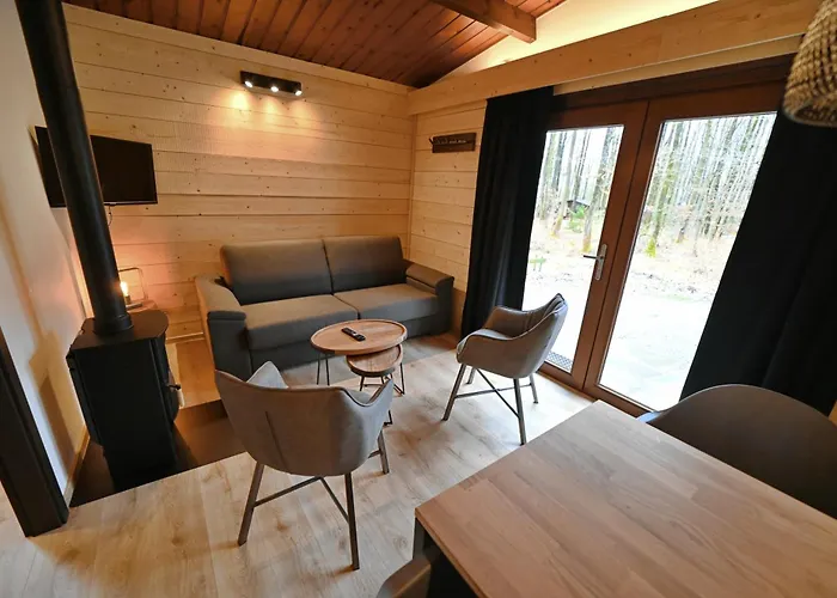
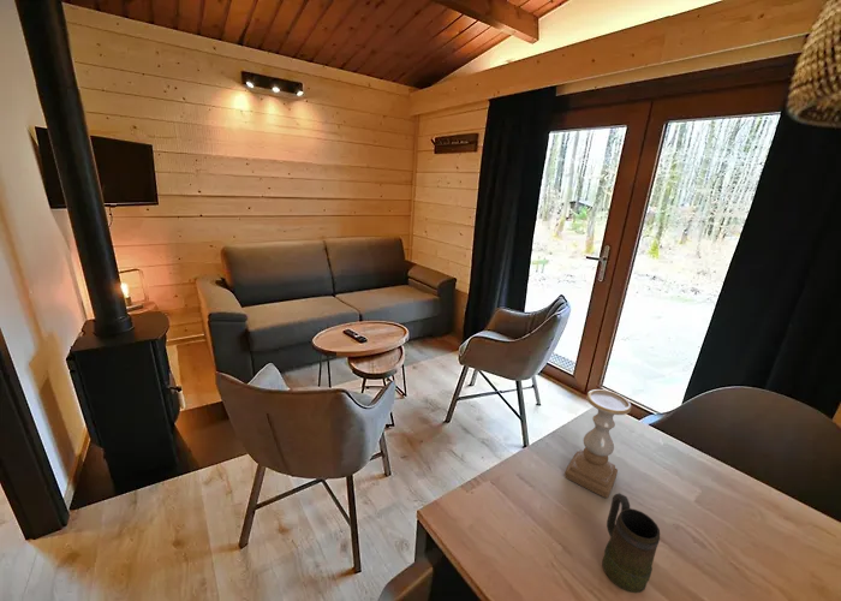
+ candle holder (598, 439)
+ mug (626, 538)
